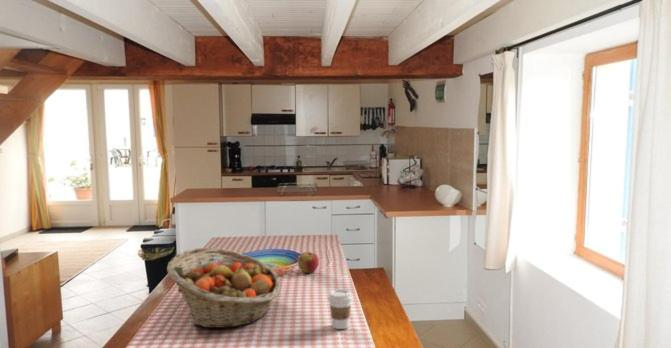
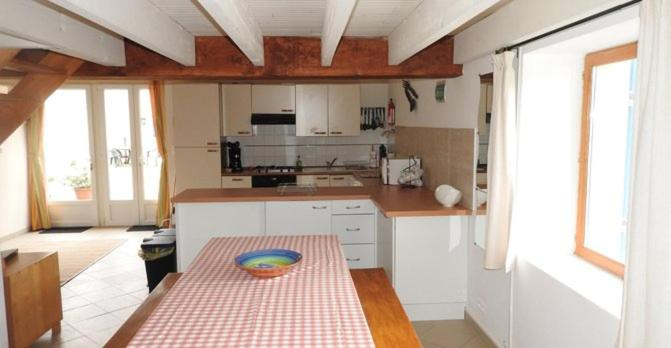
- coffee cup (340, 309)
- apple (308, 261)
- fruit basket (226, 282)
